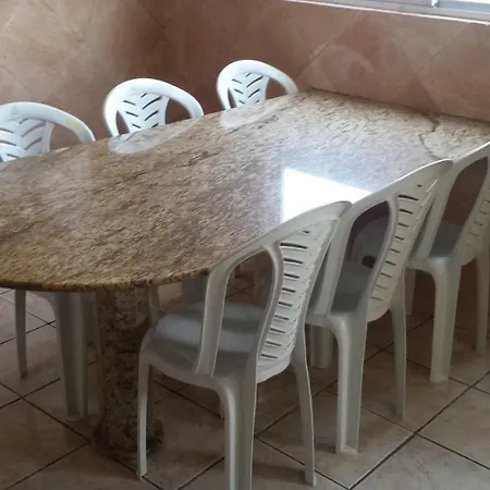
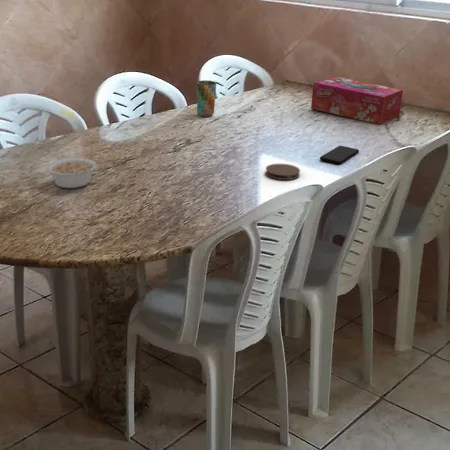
+ coaster (282, 171)
+ legume (73, 172)
+ smartphone (339, 154)
+ cup (205, 98)
+ tissue box (356, 99)
